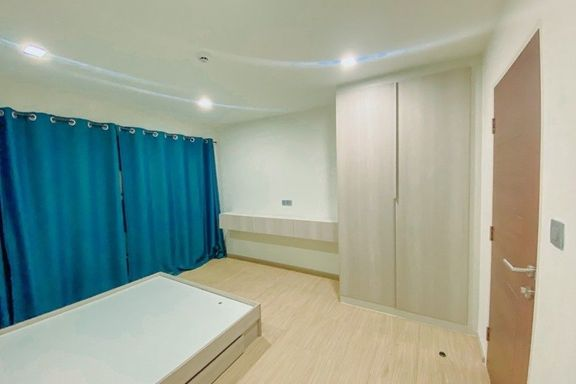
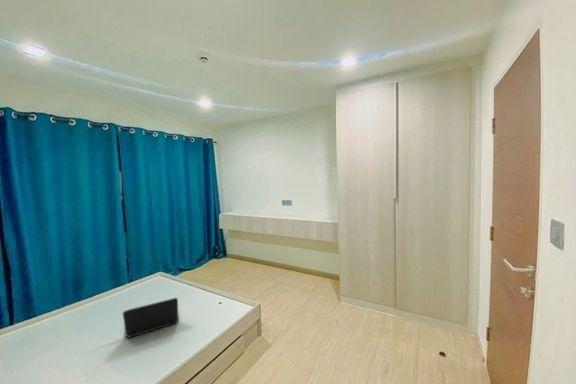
+ laptop (152, 310)
